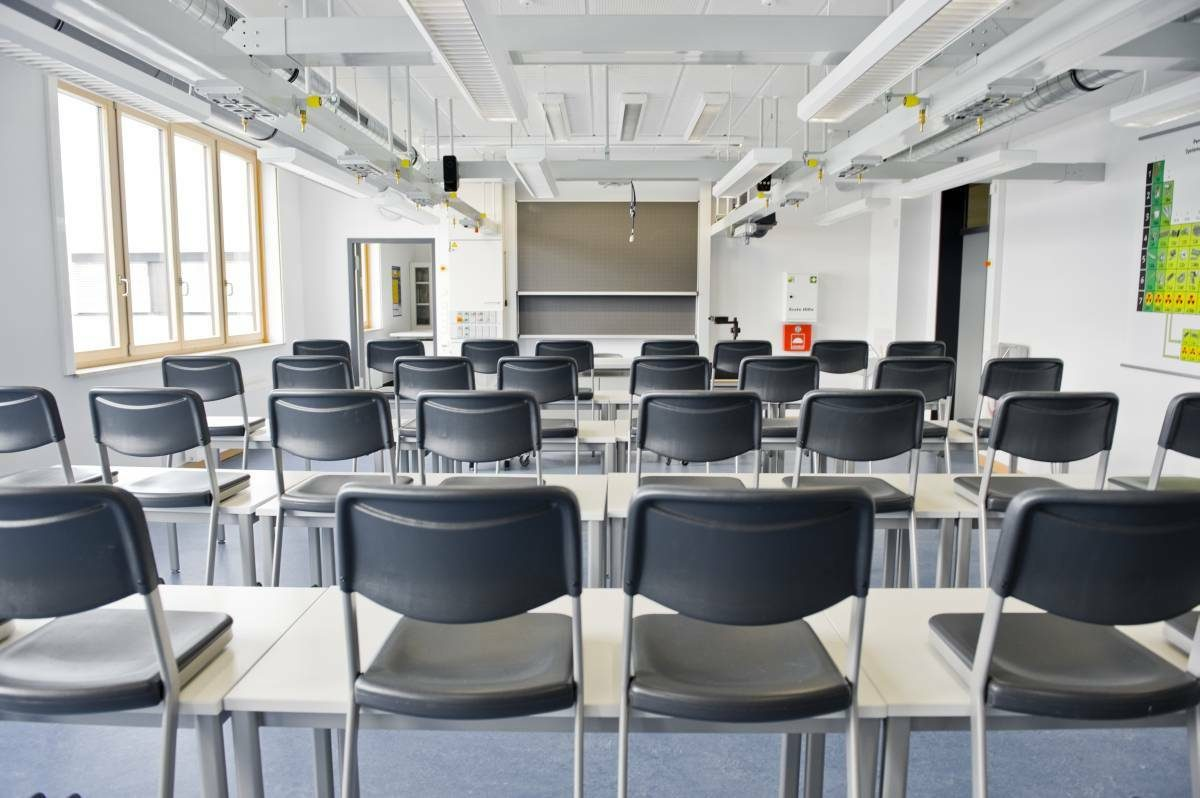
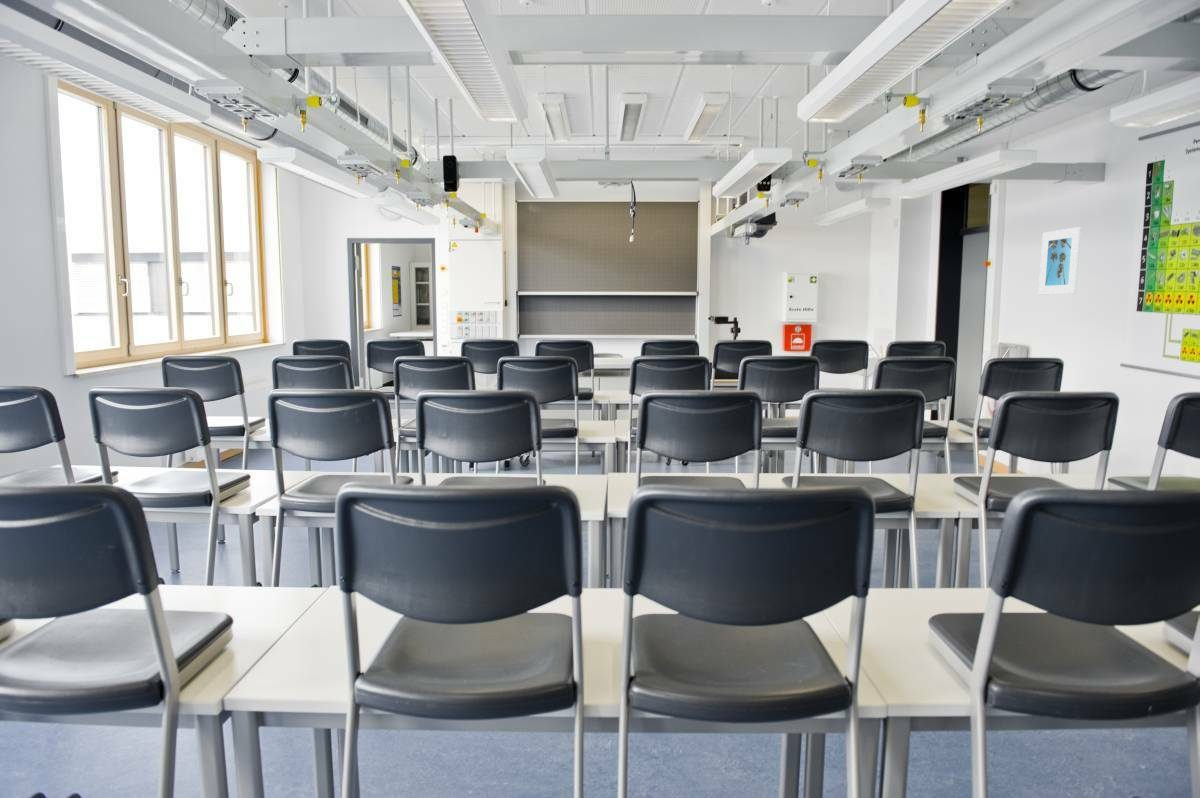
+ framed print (1058, 262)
